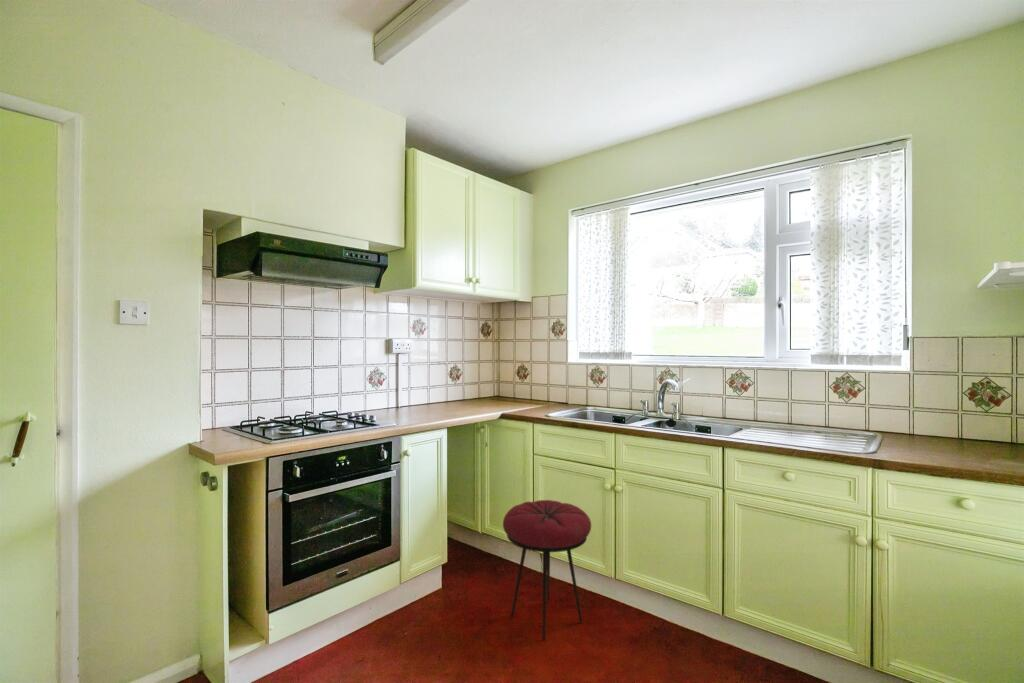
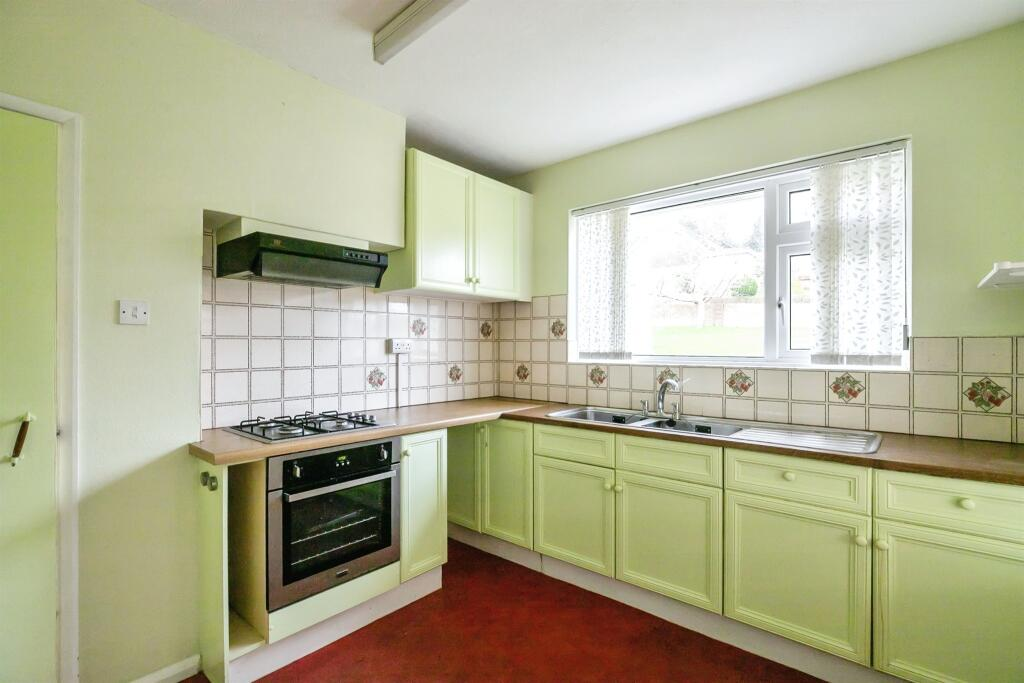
- stool (546, 564)
